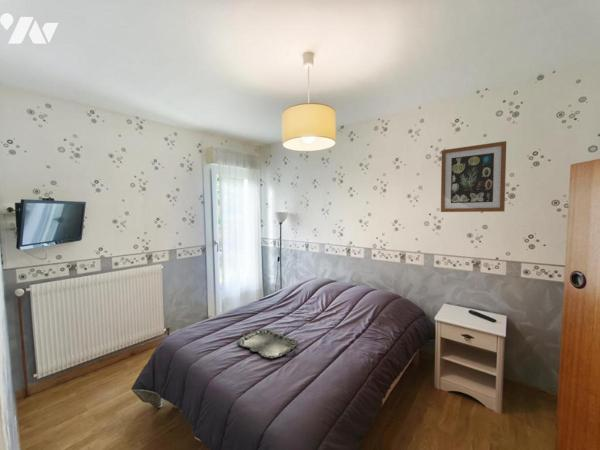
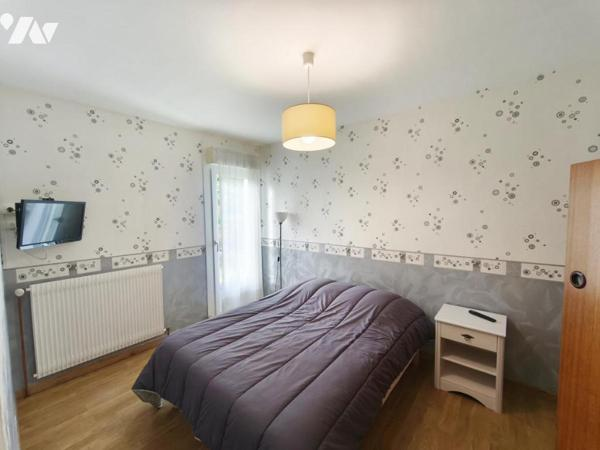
- serving tray (267, 342)
- wall art (471, 179)
